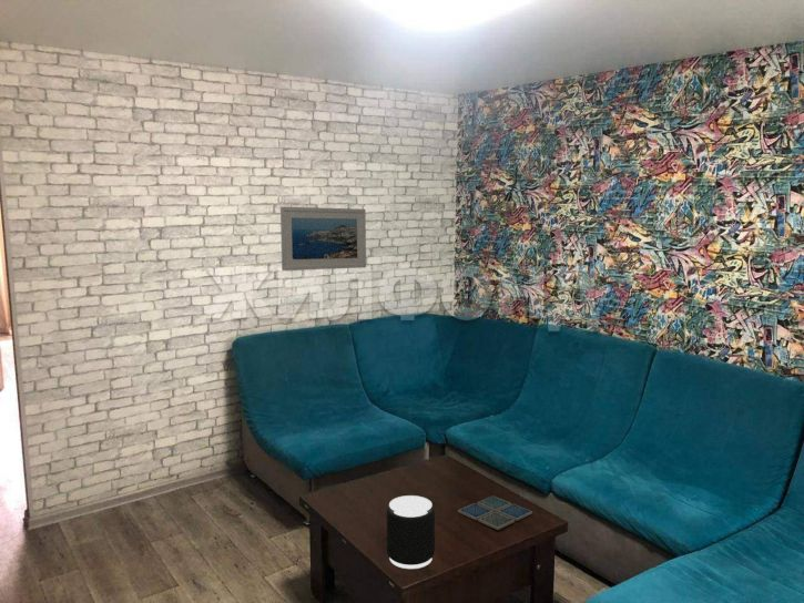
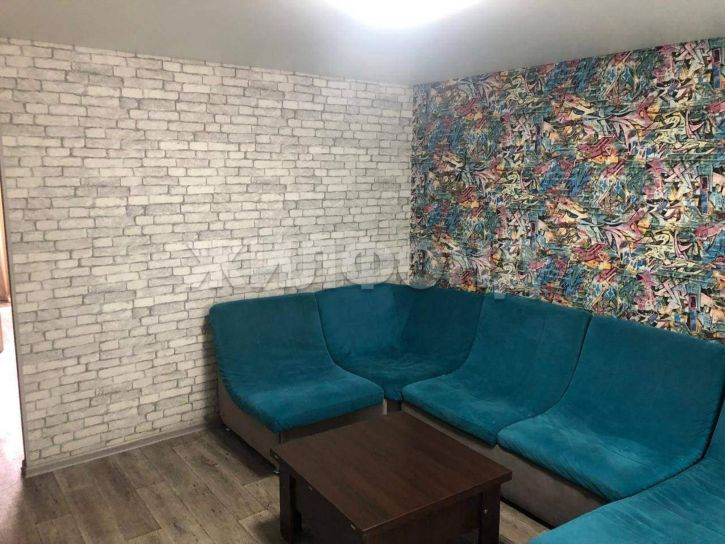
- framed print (325, 238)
- drink coaster (495, 511)
- speaker (410, 531)
